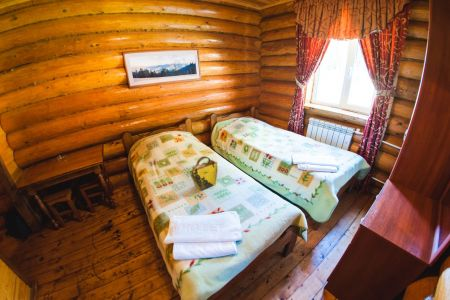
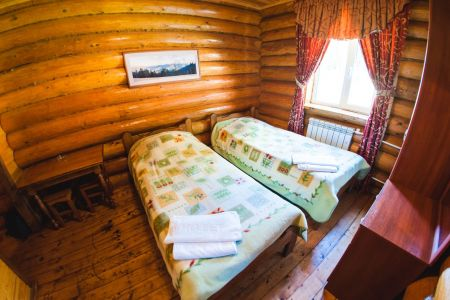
- tote bag (204, 171)
